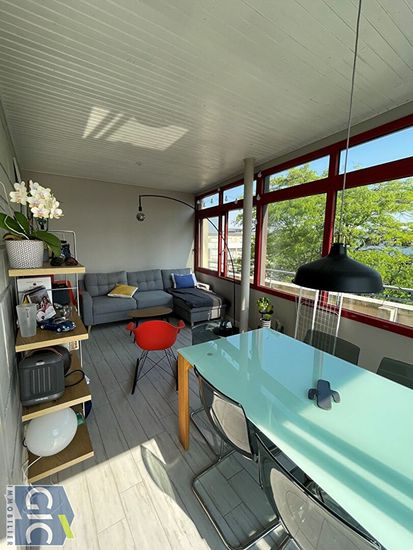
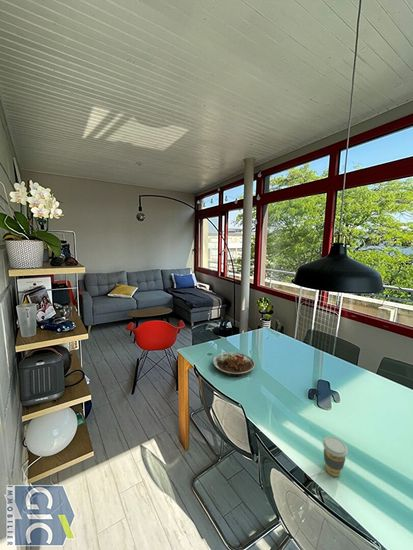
+ coffee cup (333, 457)
+ plate (233, 362)
